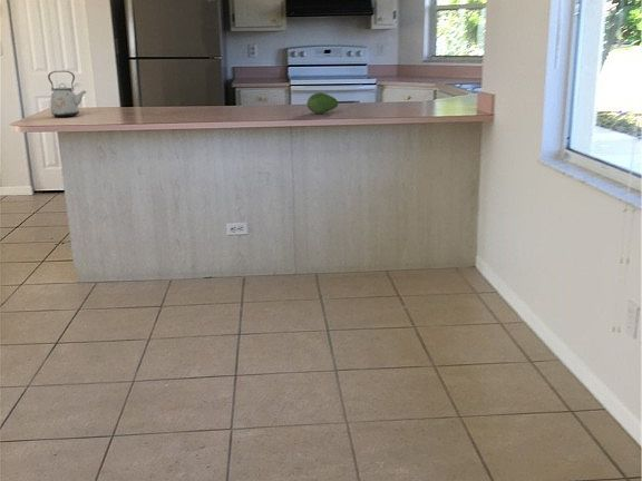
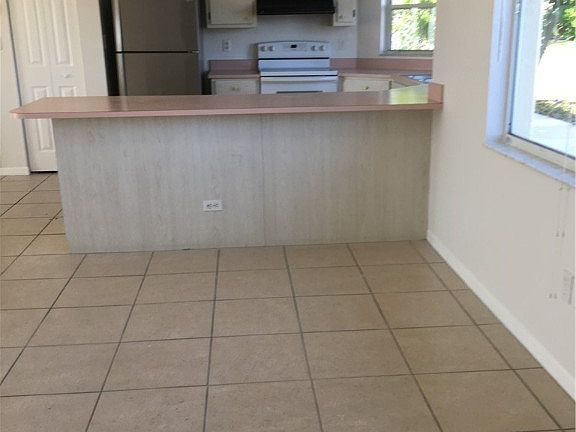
- fruit (322, 102)
- kettle (68, 94)
